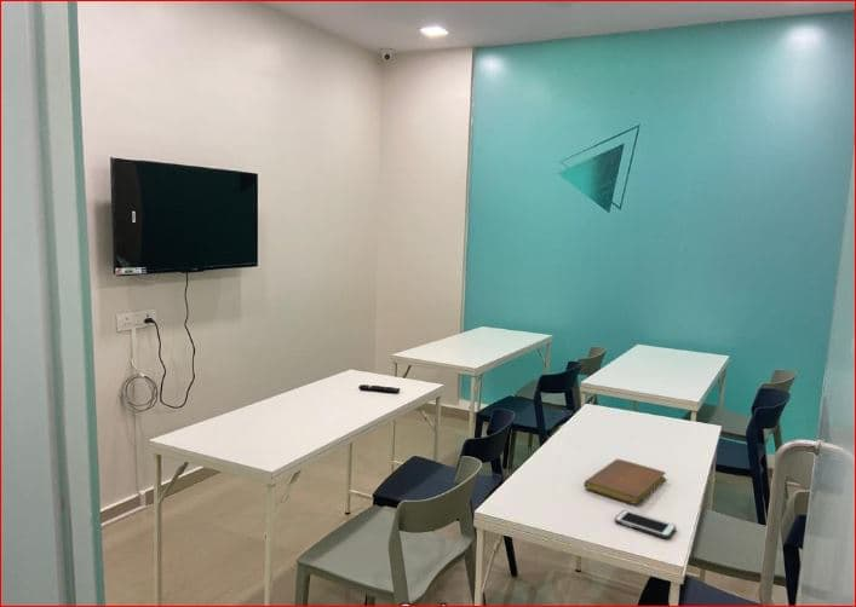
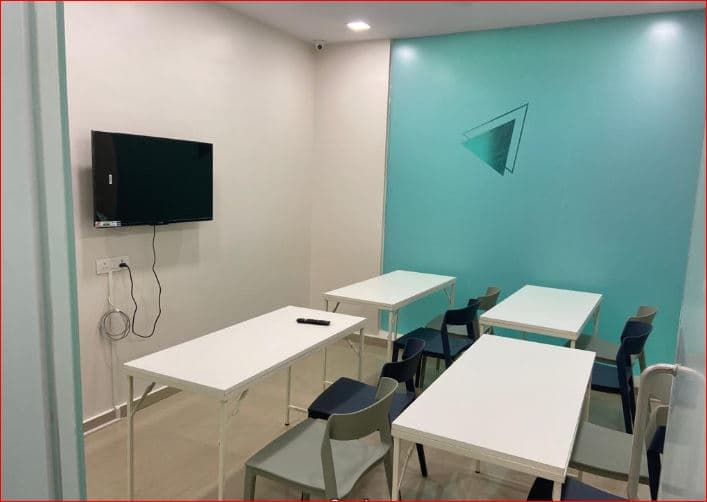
- notebook (625, 479)
- cell phone (644, 524)
